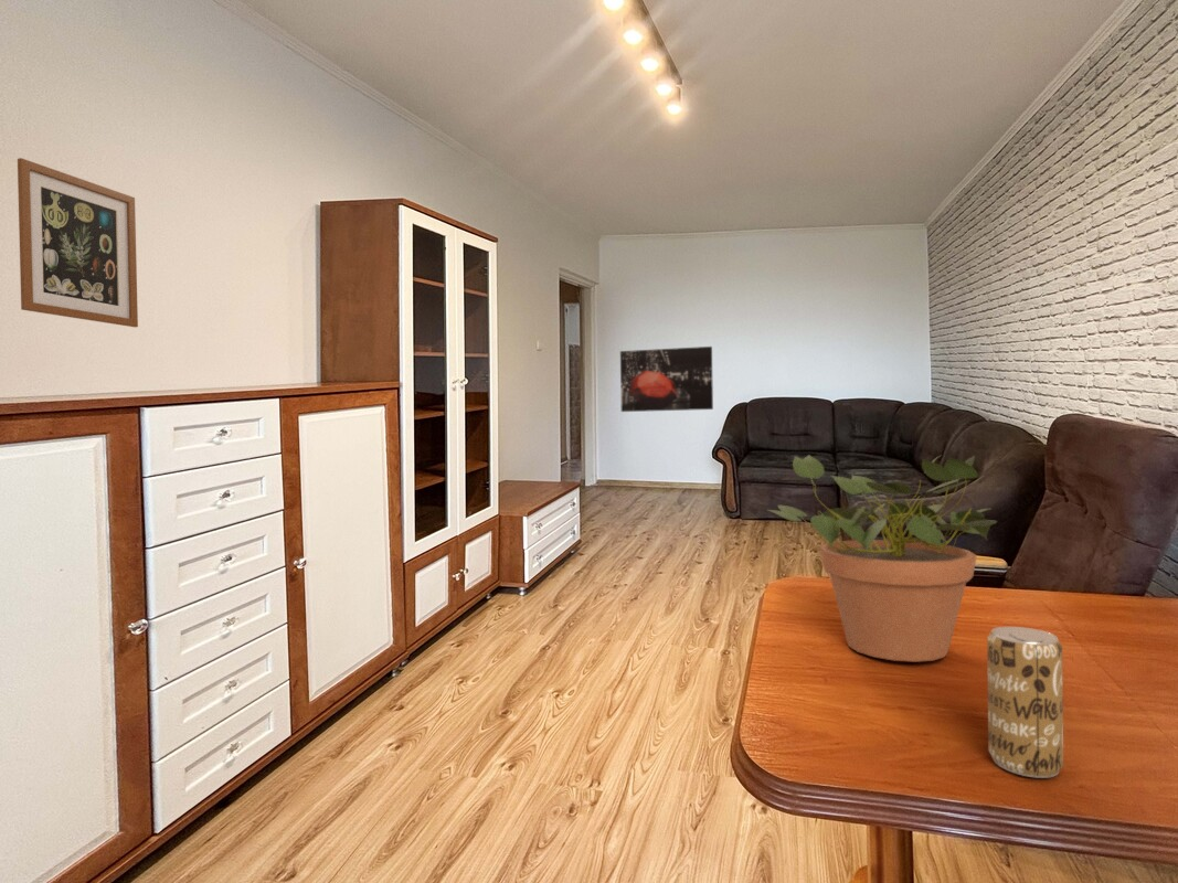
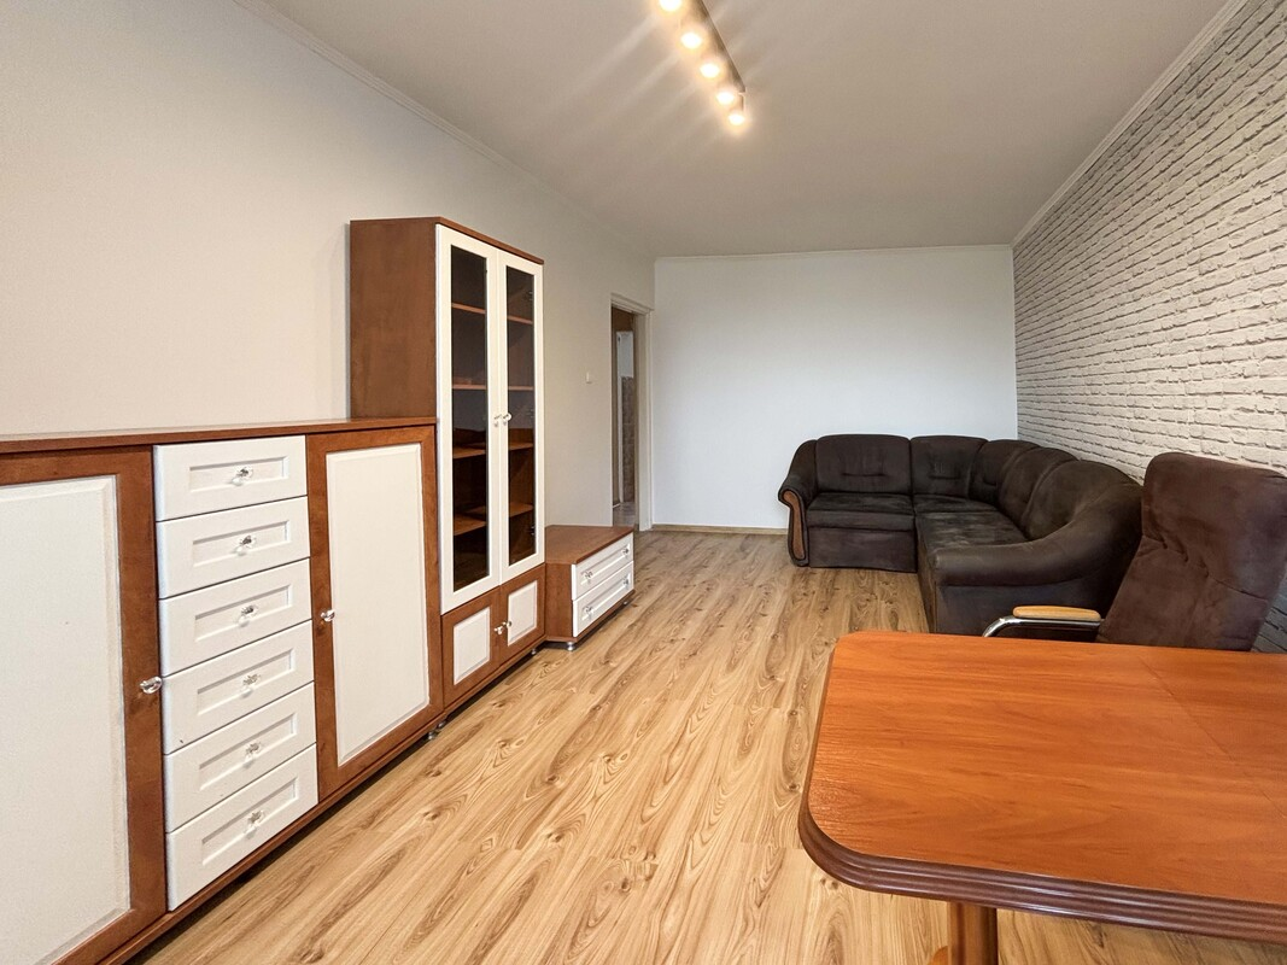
- potted plant (877, 551)
- beverage can (1023, 698)
- wall art (82, 248)
- wall art (666, 380)
